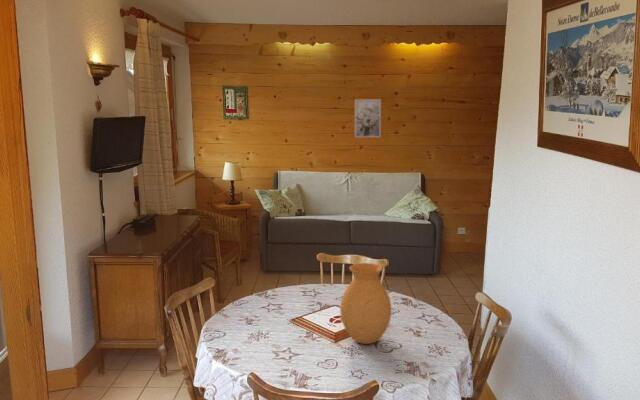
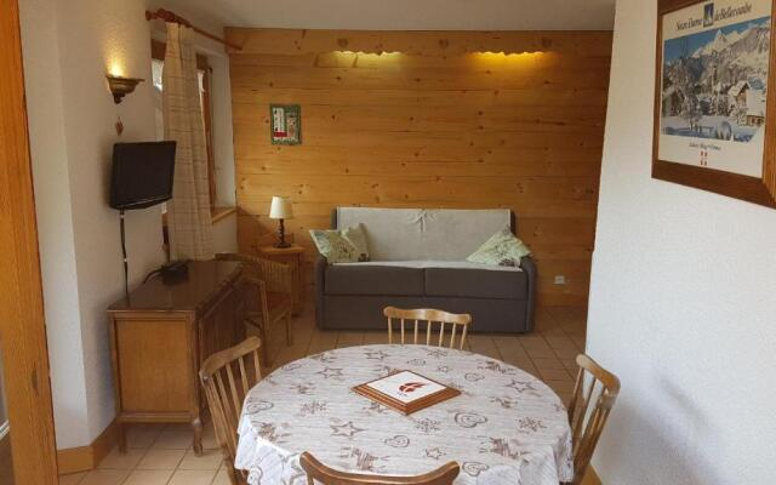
- vase (365, 304)
- wall art (367, 118)
